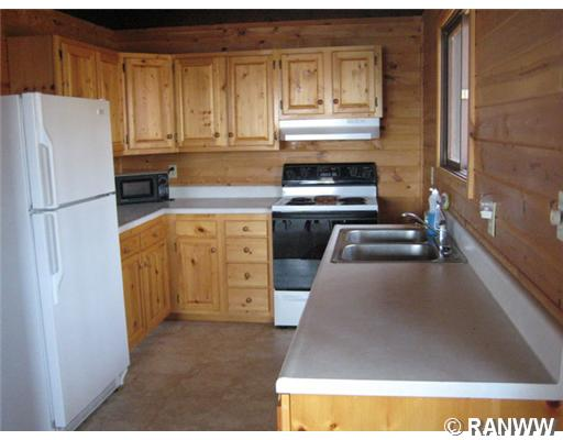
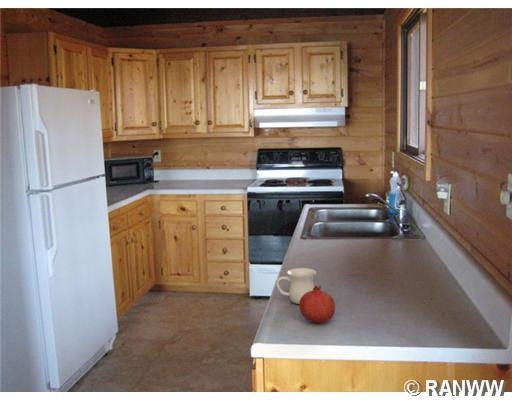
+ mug (296, 287)
+ fruit (317, 303)
